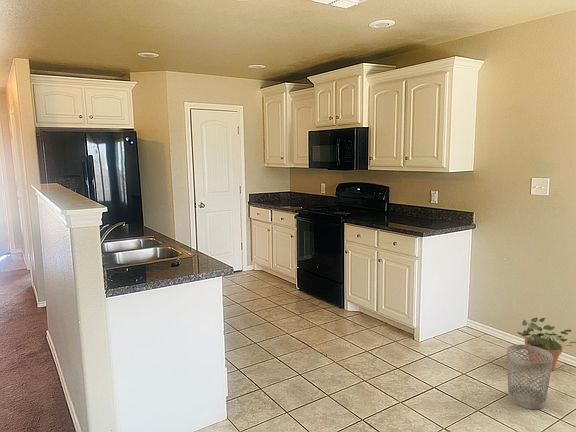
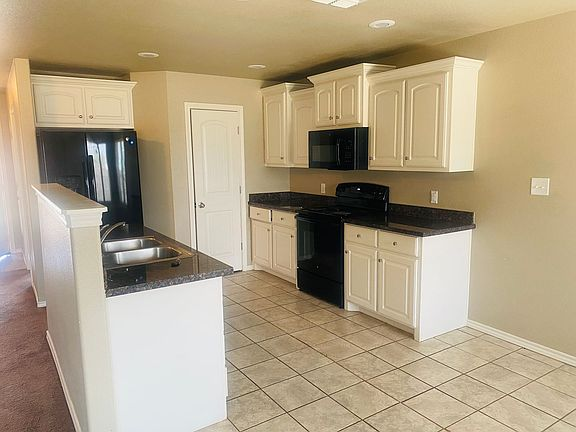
- potted plant (547, 345)
- wastebasket (527, 376)
